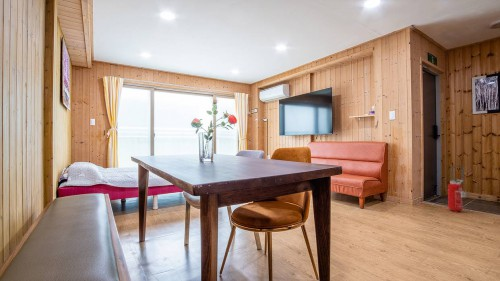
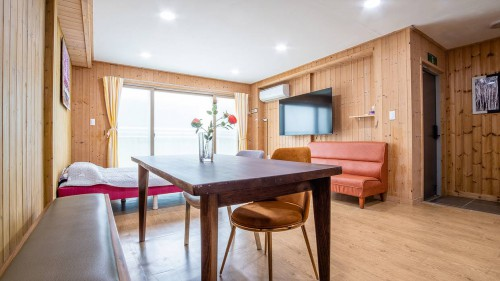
- fire extinguisher (458, 188)
